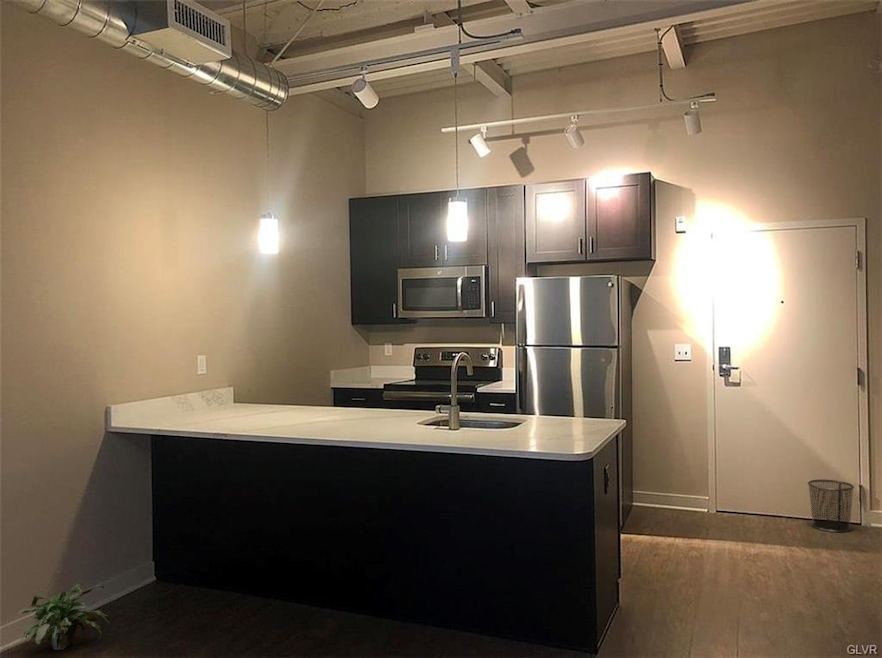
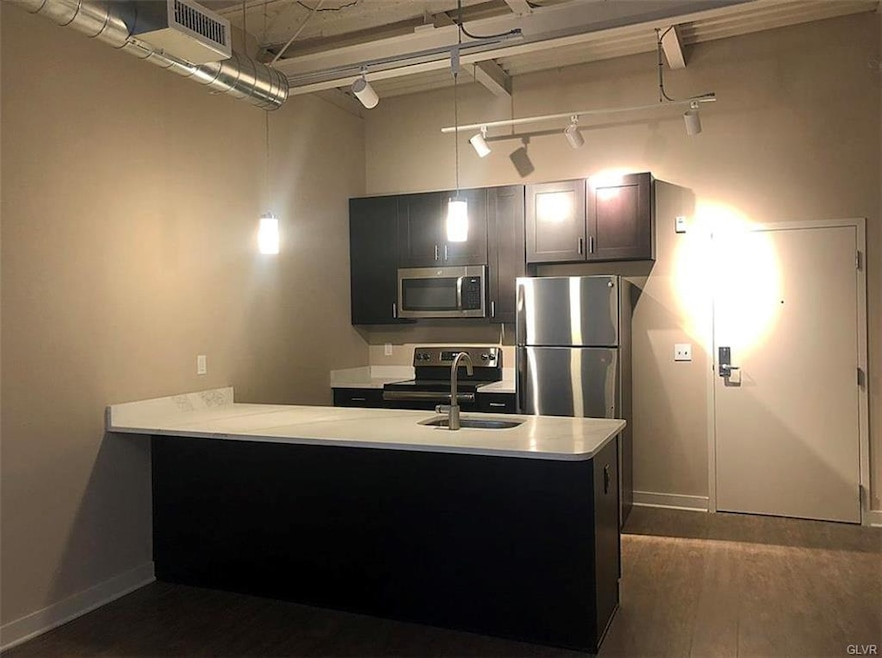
- waste bin (830, 505)
- potted plant (61, 616)
